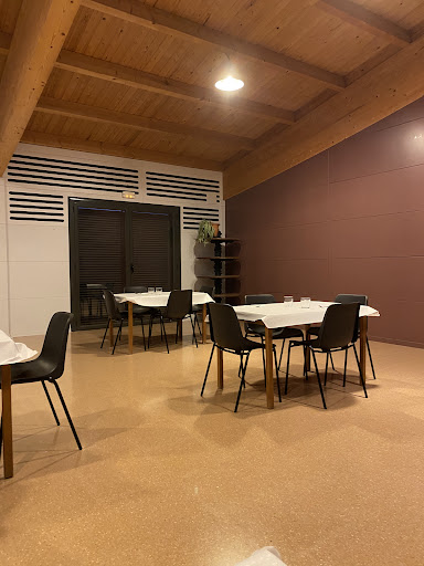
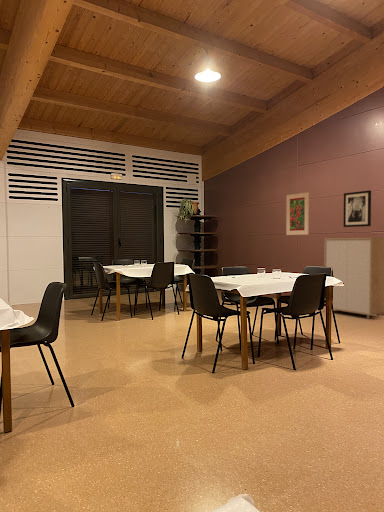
+ wall art (356, 209)
+ storage cabinet (355, 276)
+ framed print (297, 214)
